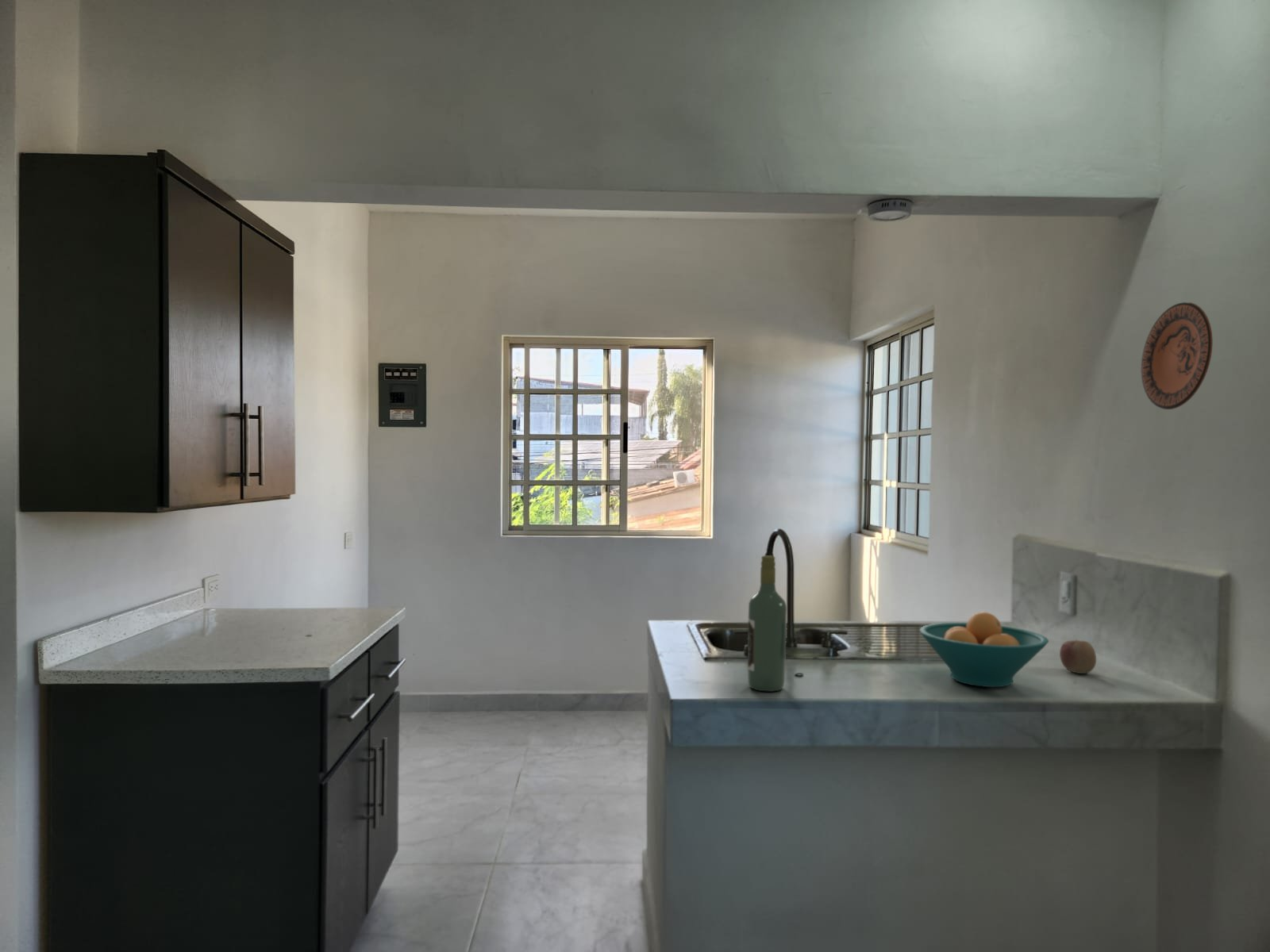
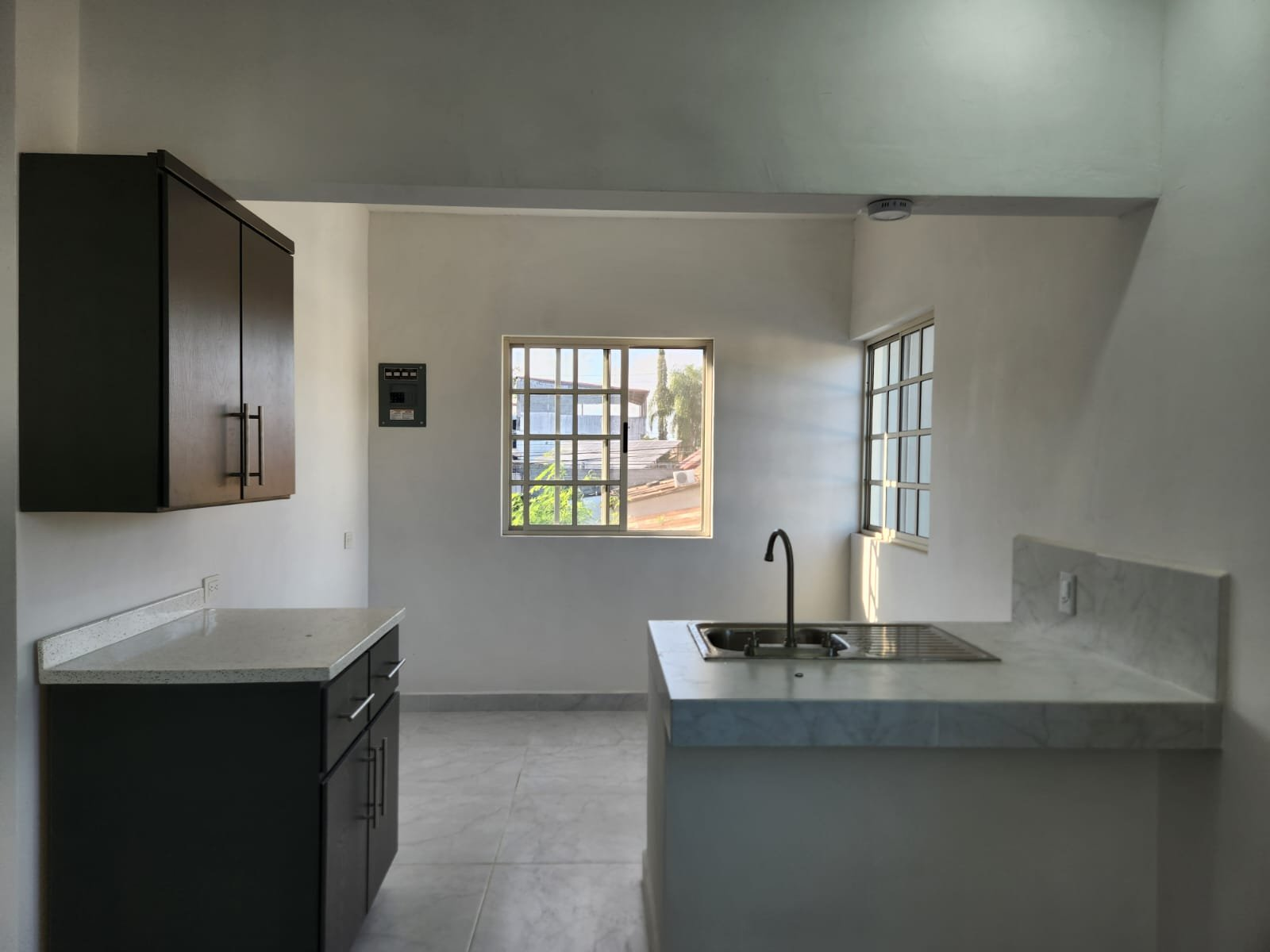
- fruit bowl (982, 647)
- decorative plate (1176, 356)
- wine bottle (767, 621)
- apple (1077, 655)
